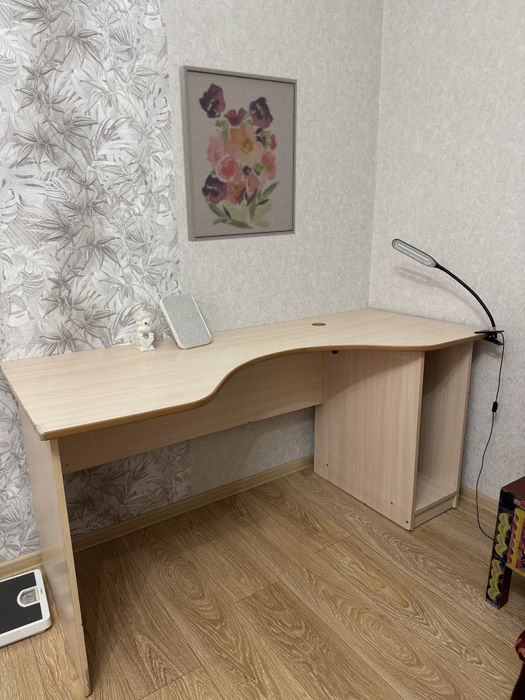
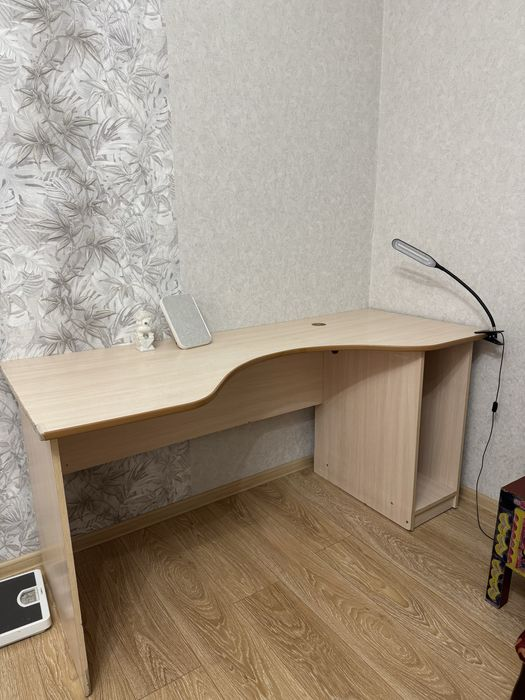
- wall art (243, 159)
